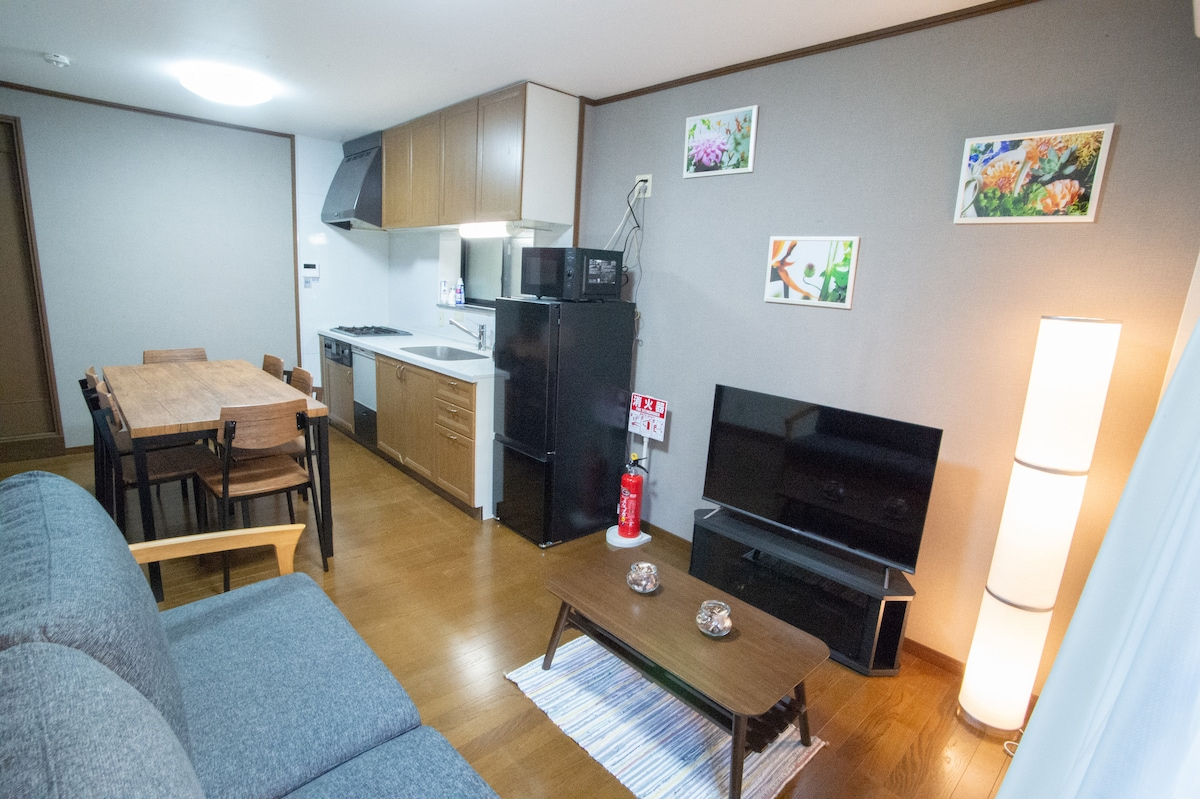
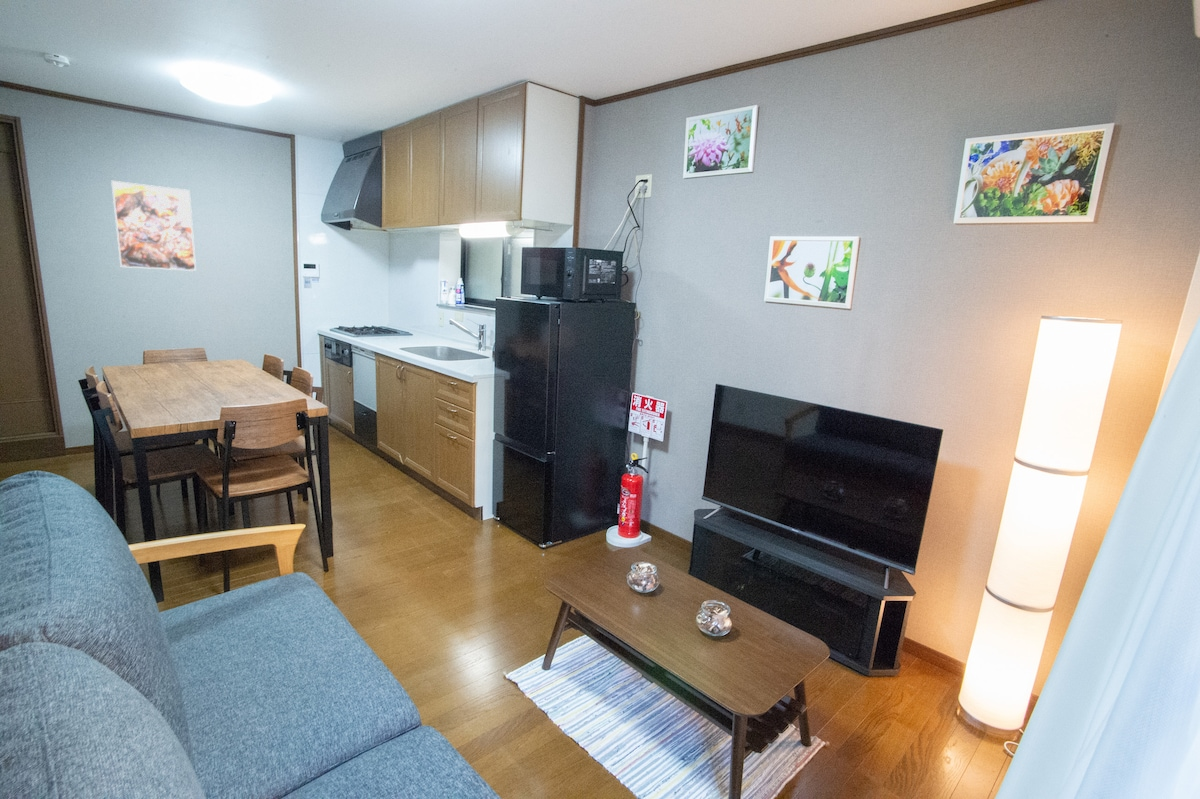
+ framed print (155, 227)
